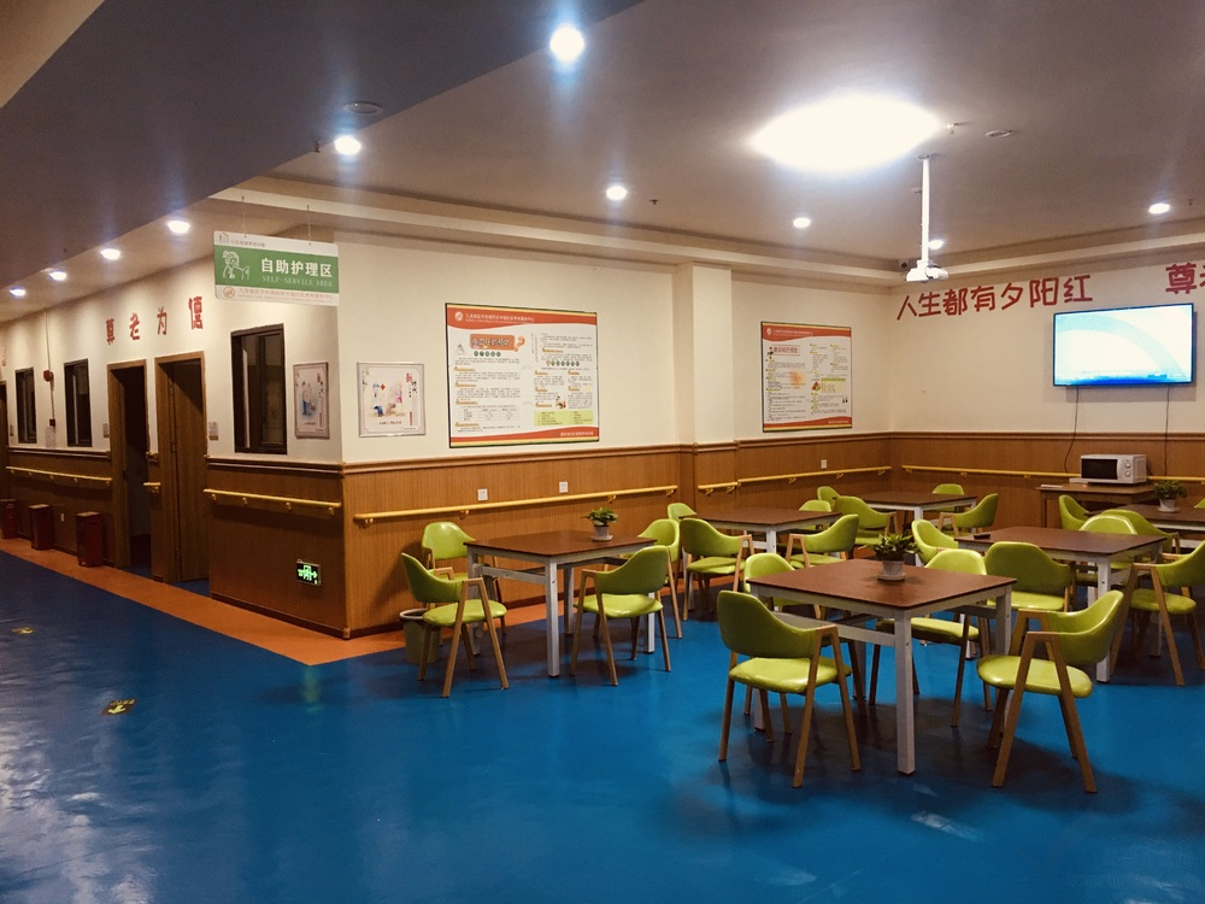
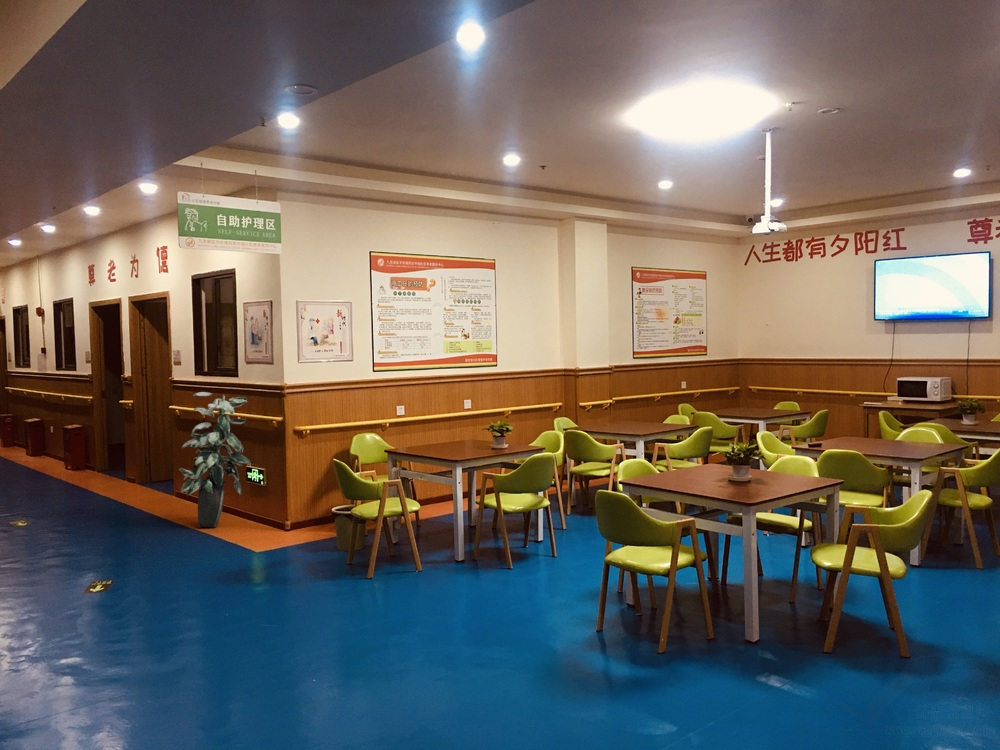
+ indoor plant (213, 458)
